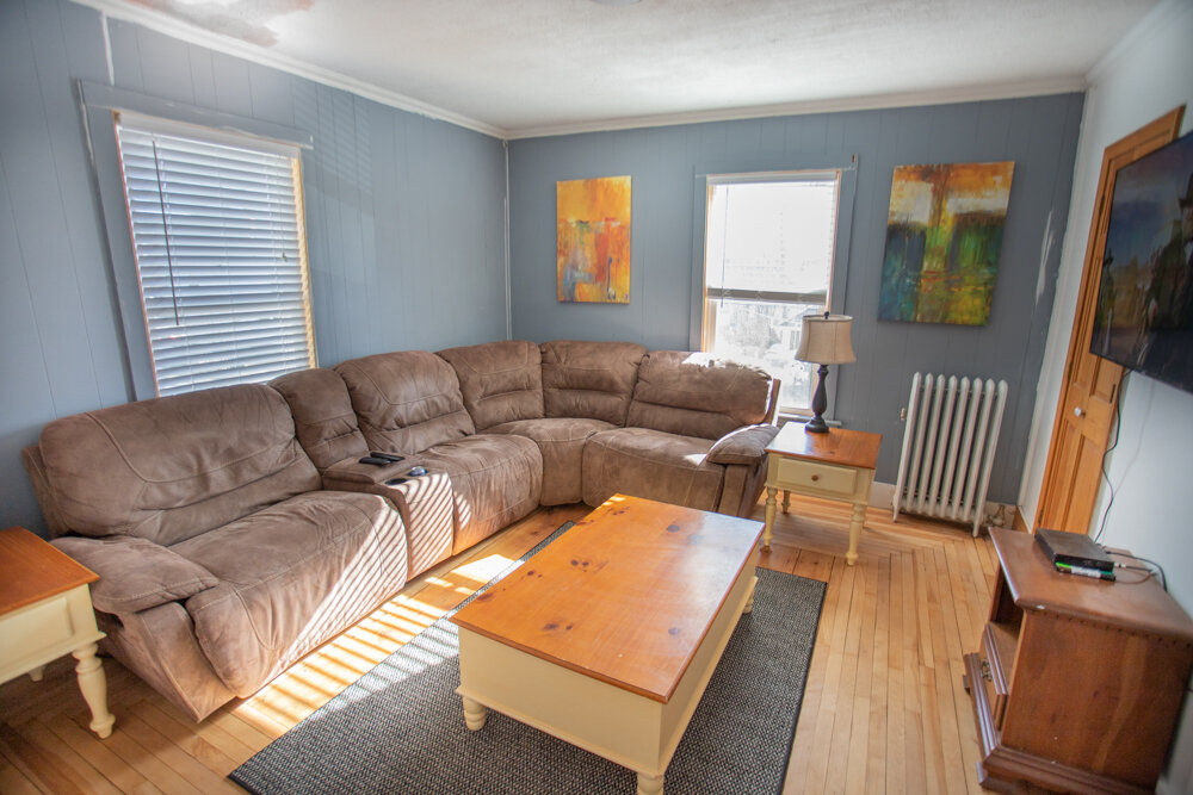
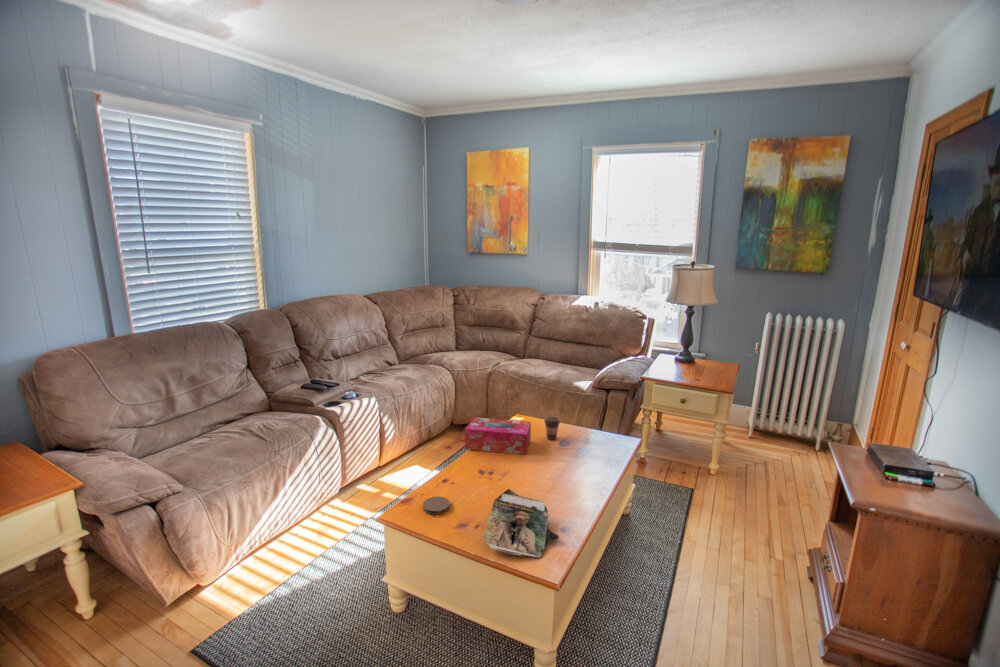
+ coaster (436, 505)
+ magazine (520, 520)
+ coffee cup (551, 428)
+ tissue box (498, 435)
